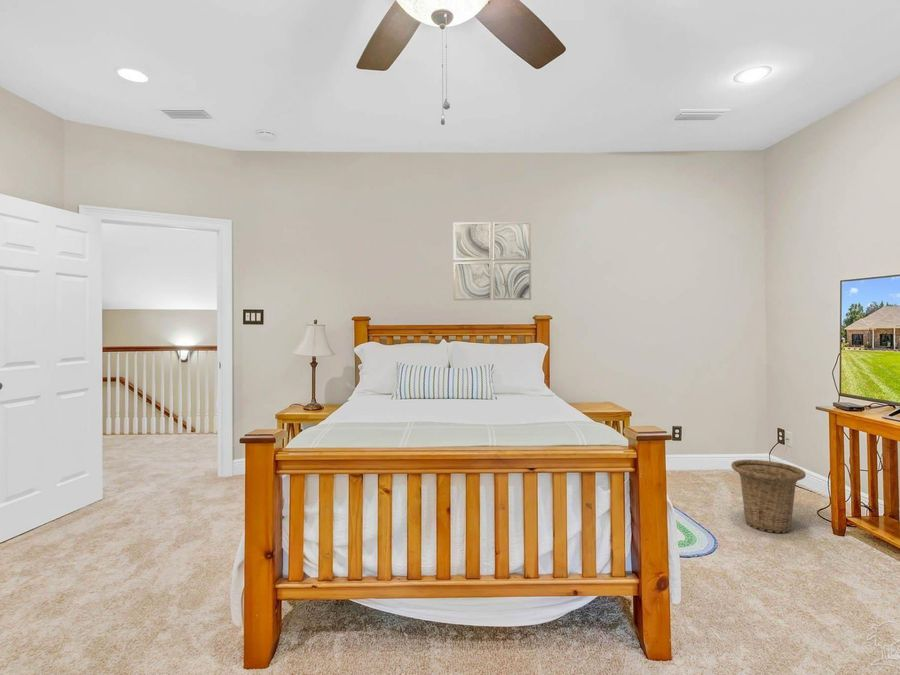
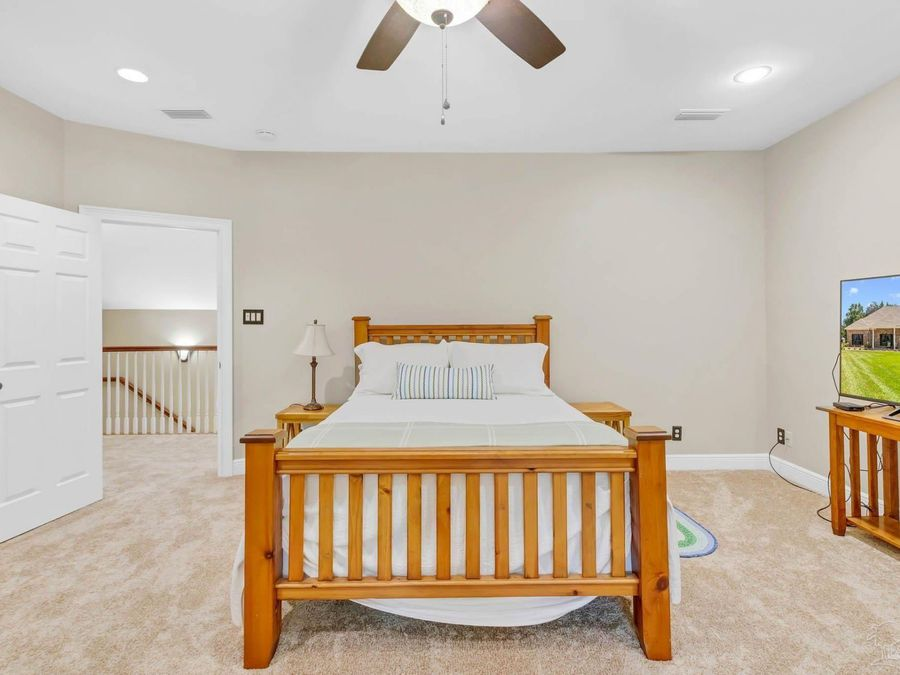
- wall art (493, 260)
- basket (767, 496)
